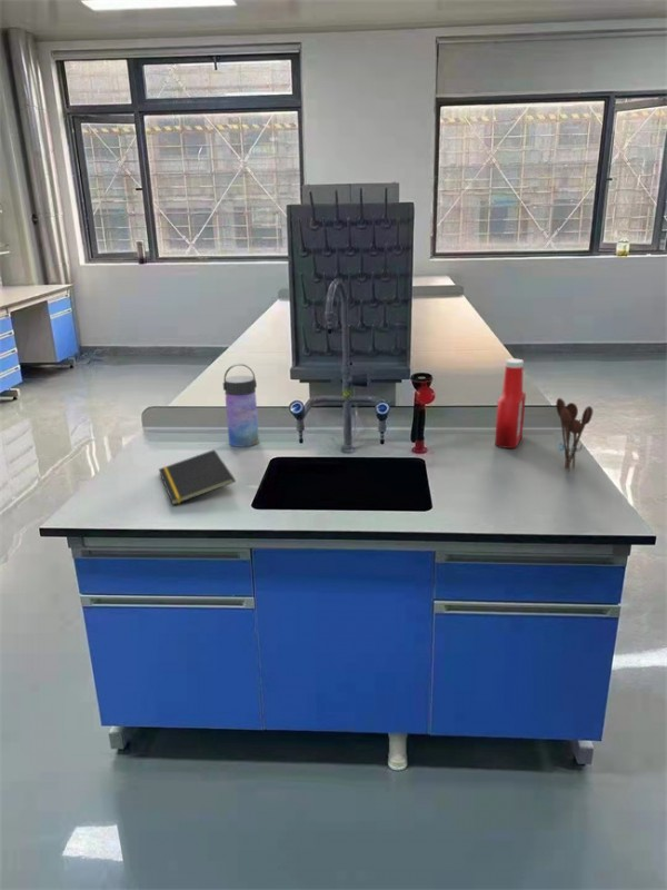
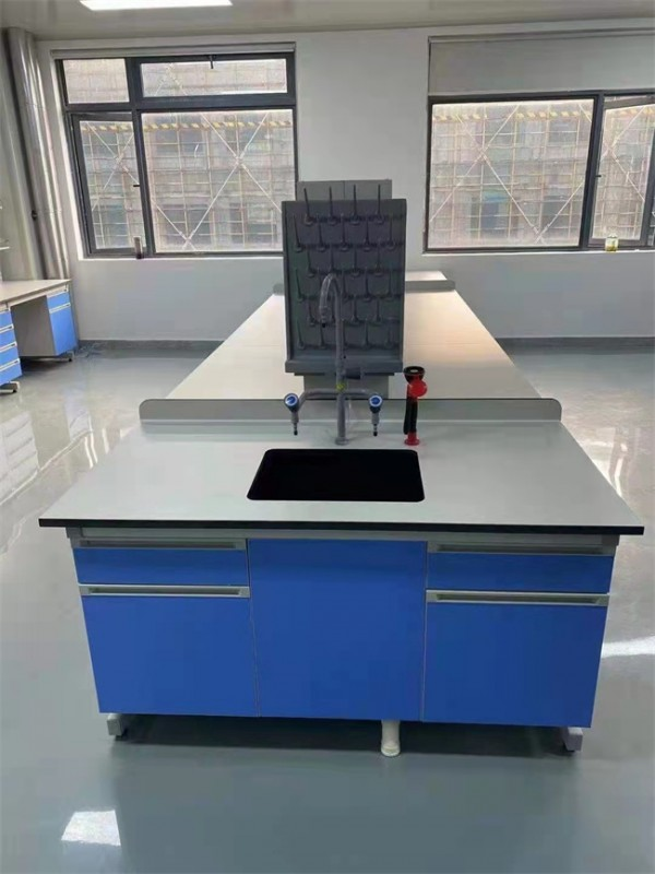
- soap bottle (511, 400)
- water bottle (240, 403)
- utensil holder (569, 434)
- notepad (195, 475)
